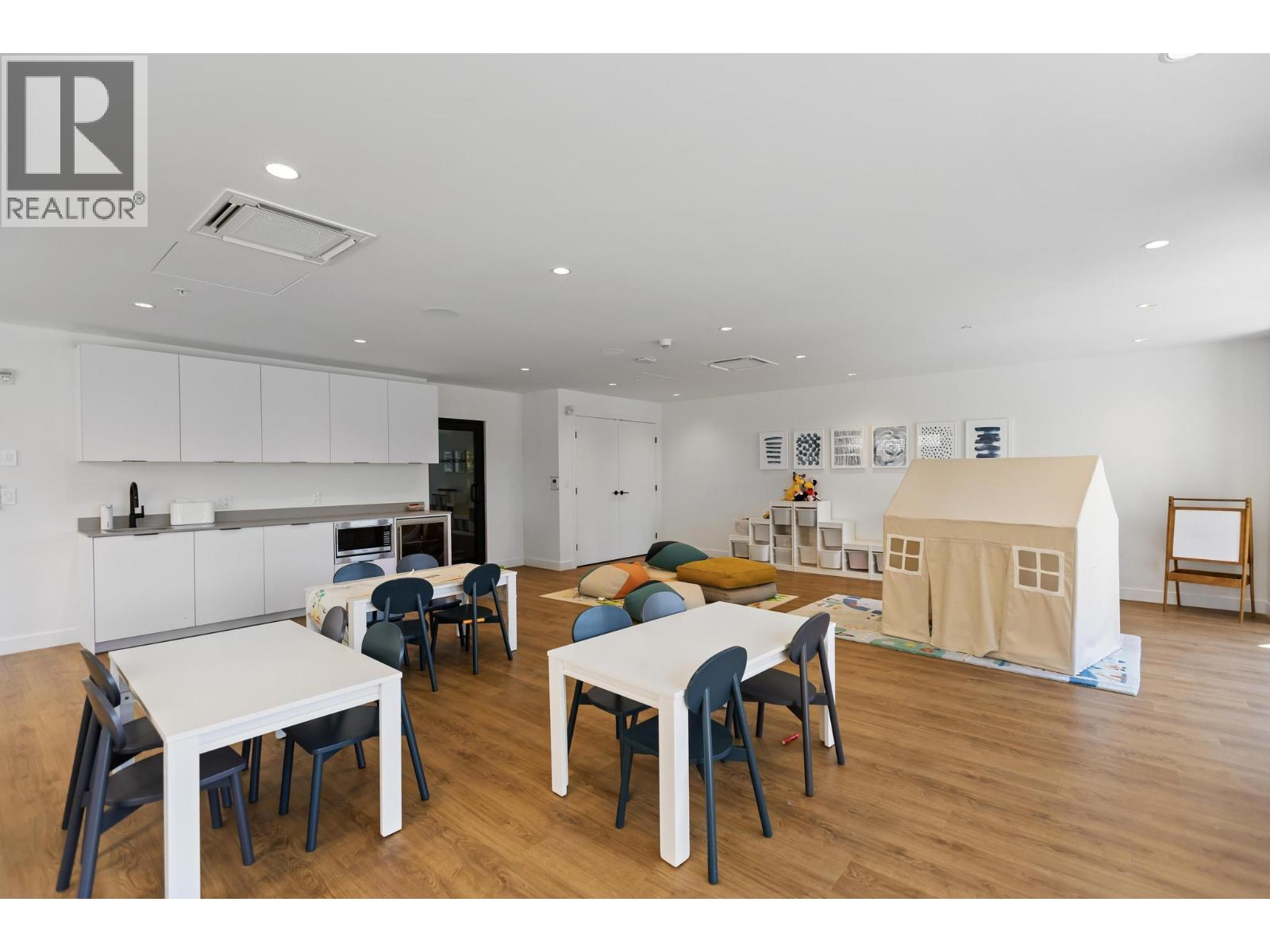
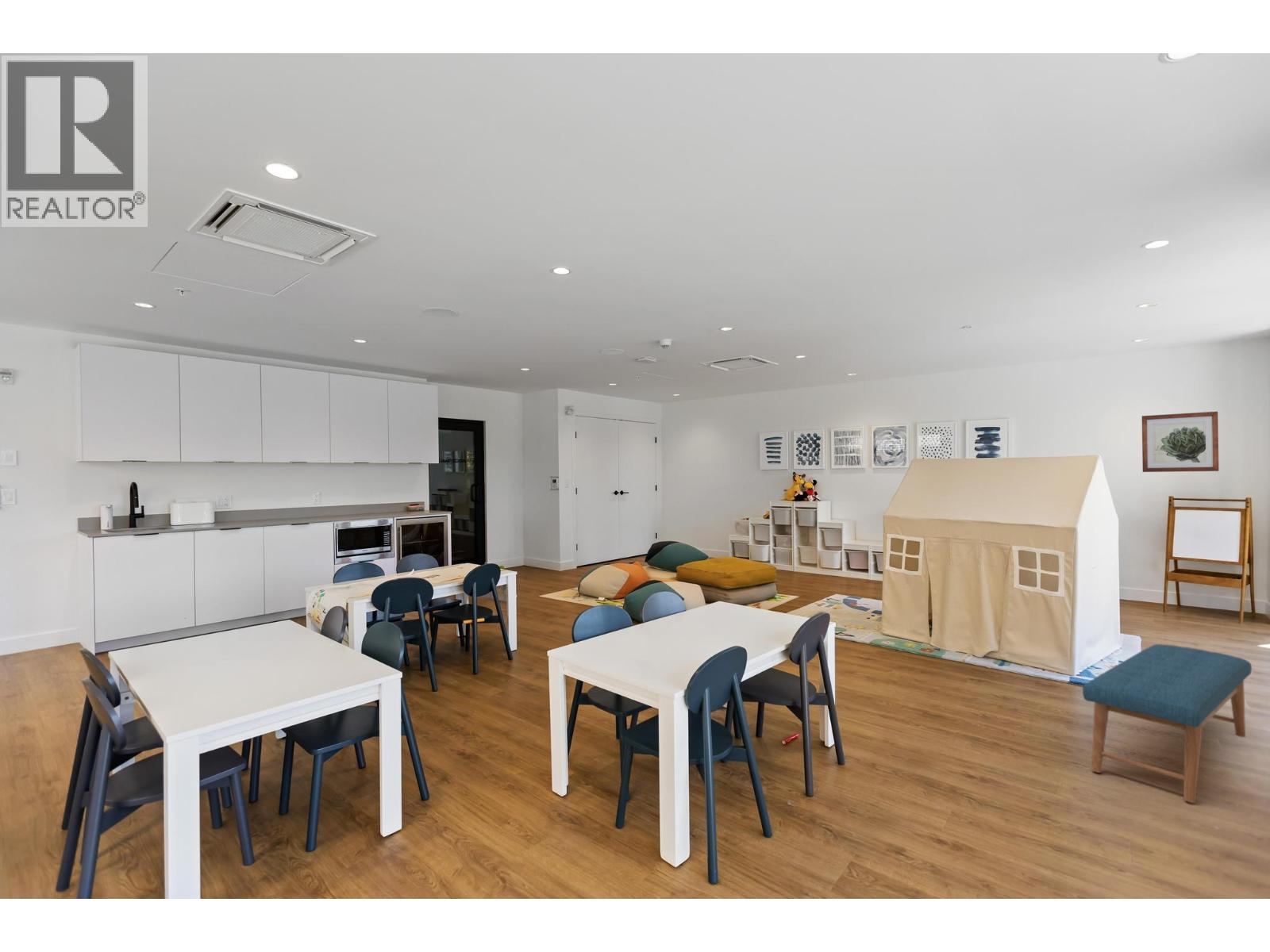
+ bench (1172, 708)
+ wall art (1179, 443)
